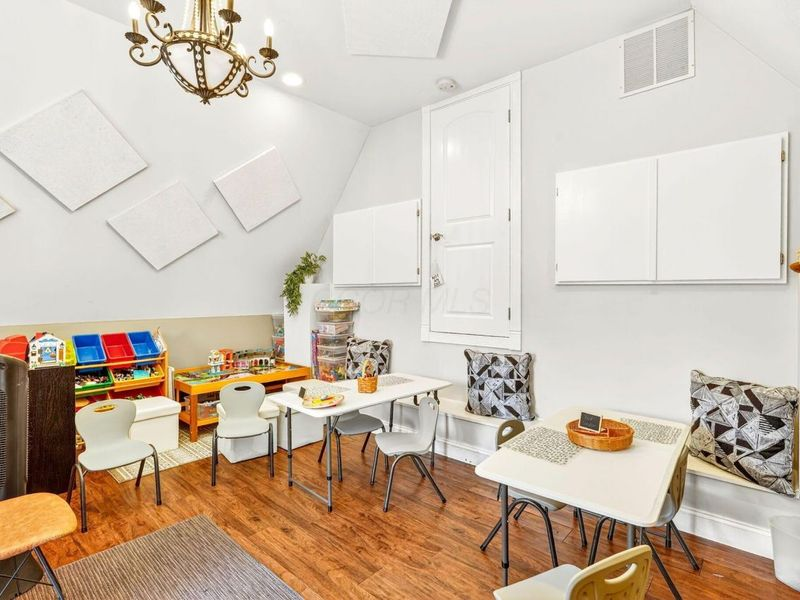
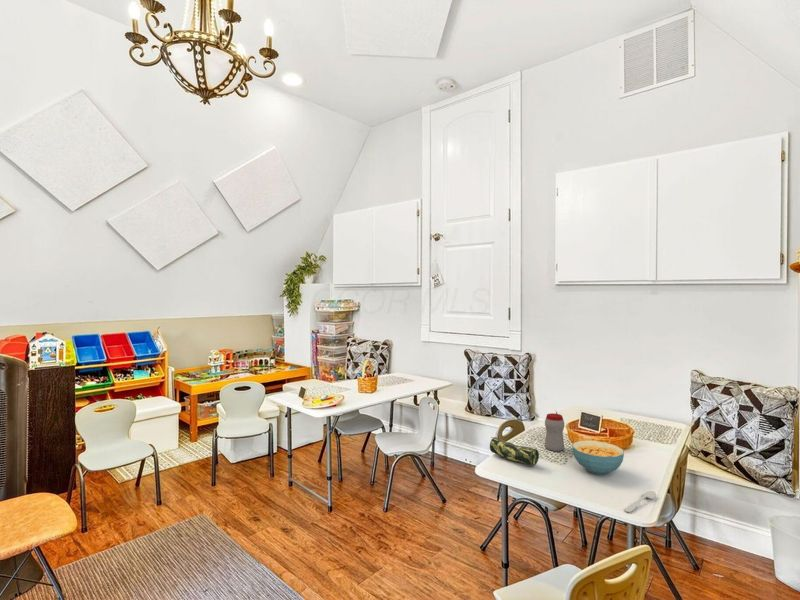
+ sippy cup (554, 429)
+ cereal bowl (597, 460)
+ spoon (640, 500)
+ pencil case (512, 451)
